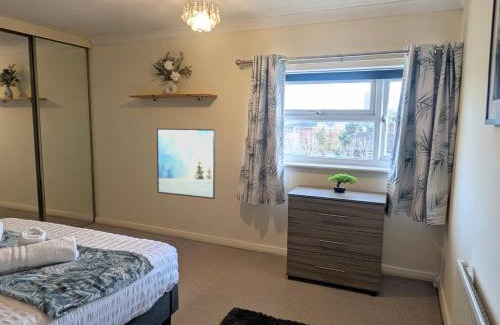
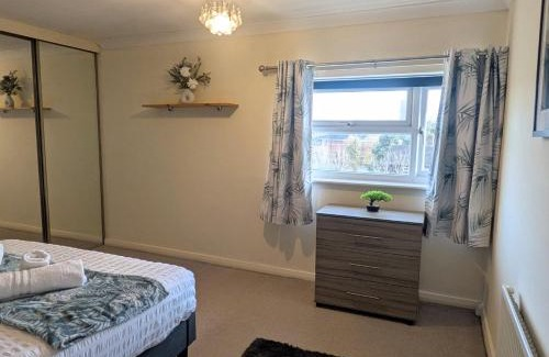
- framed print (185, 162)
